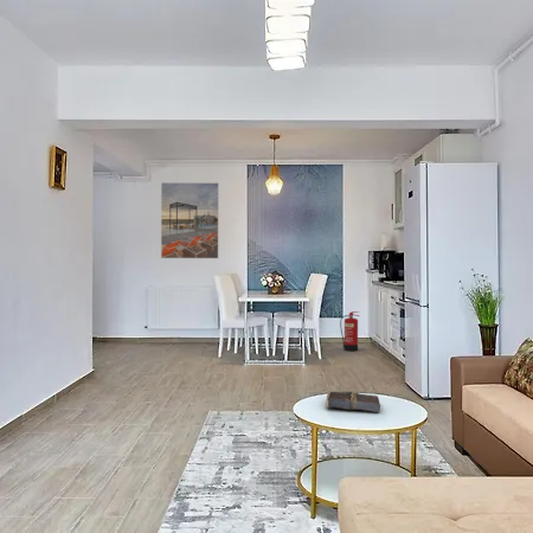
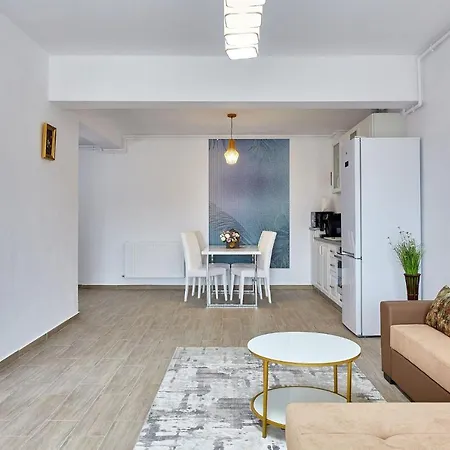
- book (352, 400)
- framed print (190, 220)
- fire extinguisher (349, 330)
